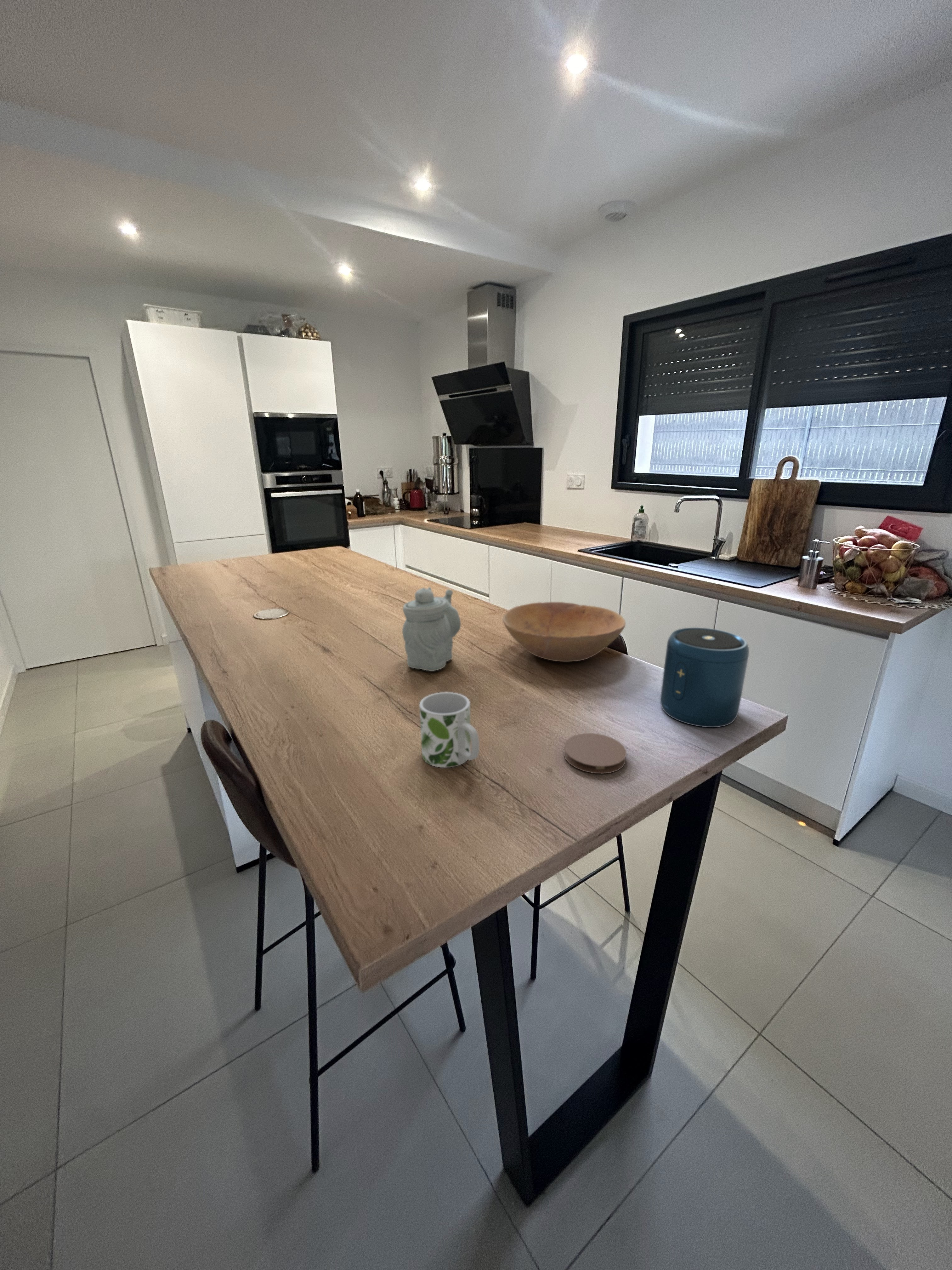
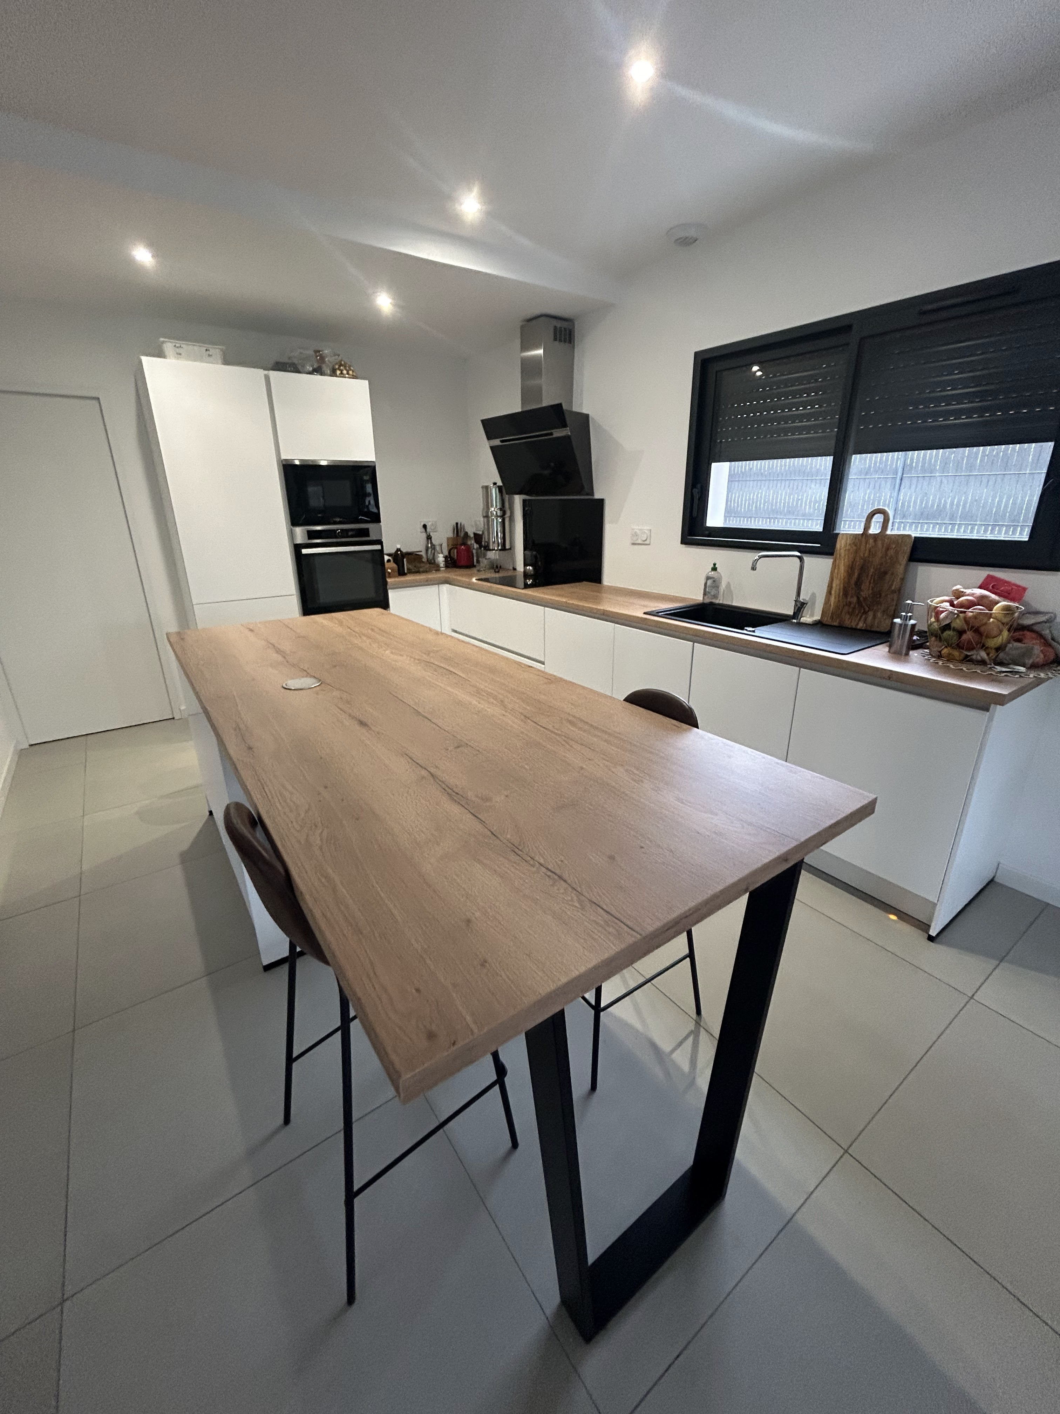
- coaster (594, 752)
- teapot (433, 622)
- mug (453, 733)
- bowl (562, 635)
- speaker (703, 675)
